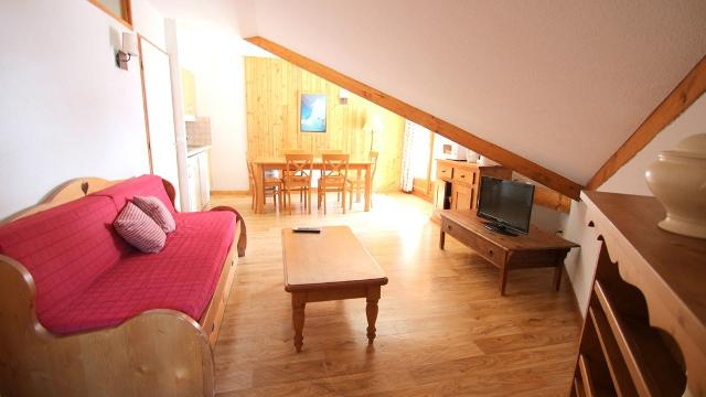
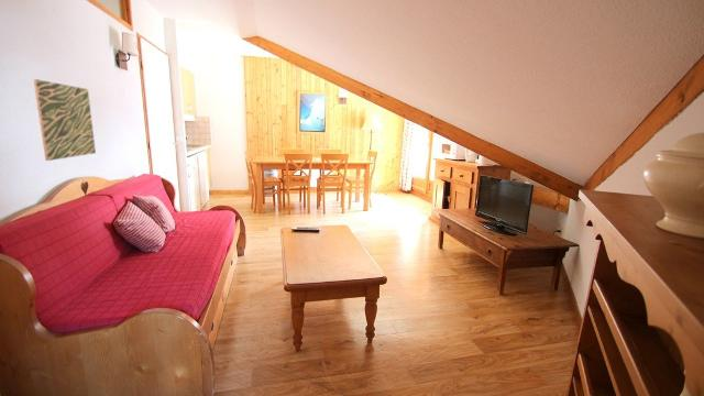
+ wall art (68, 121)
